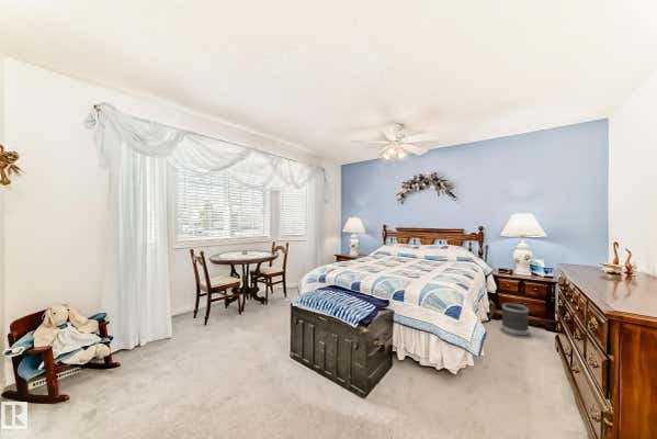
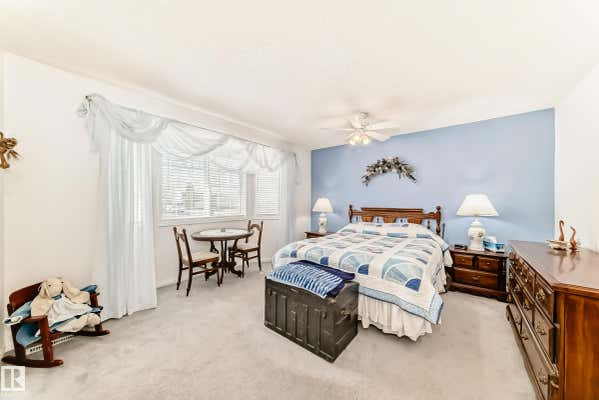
- wastebasket (514, 318)
